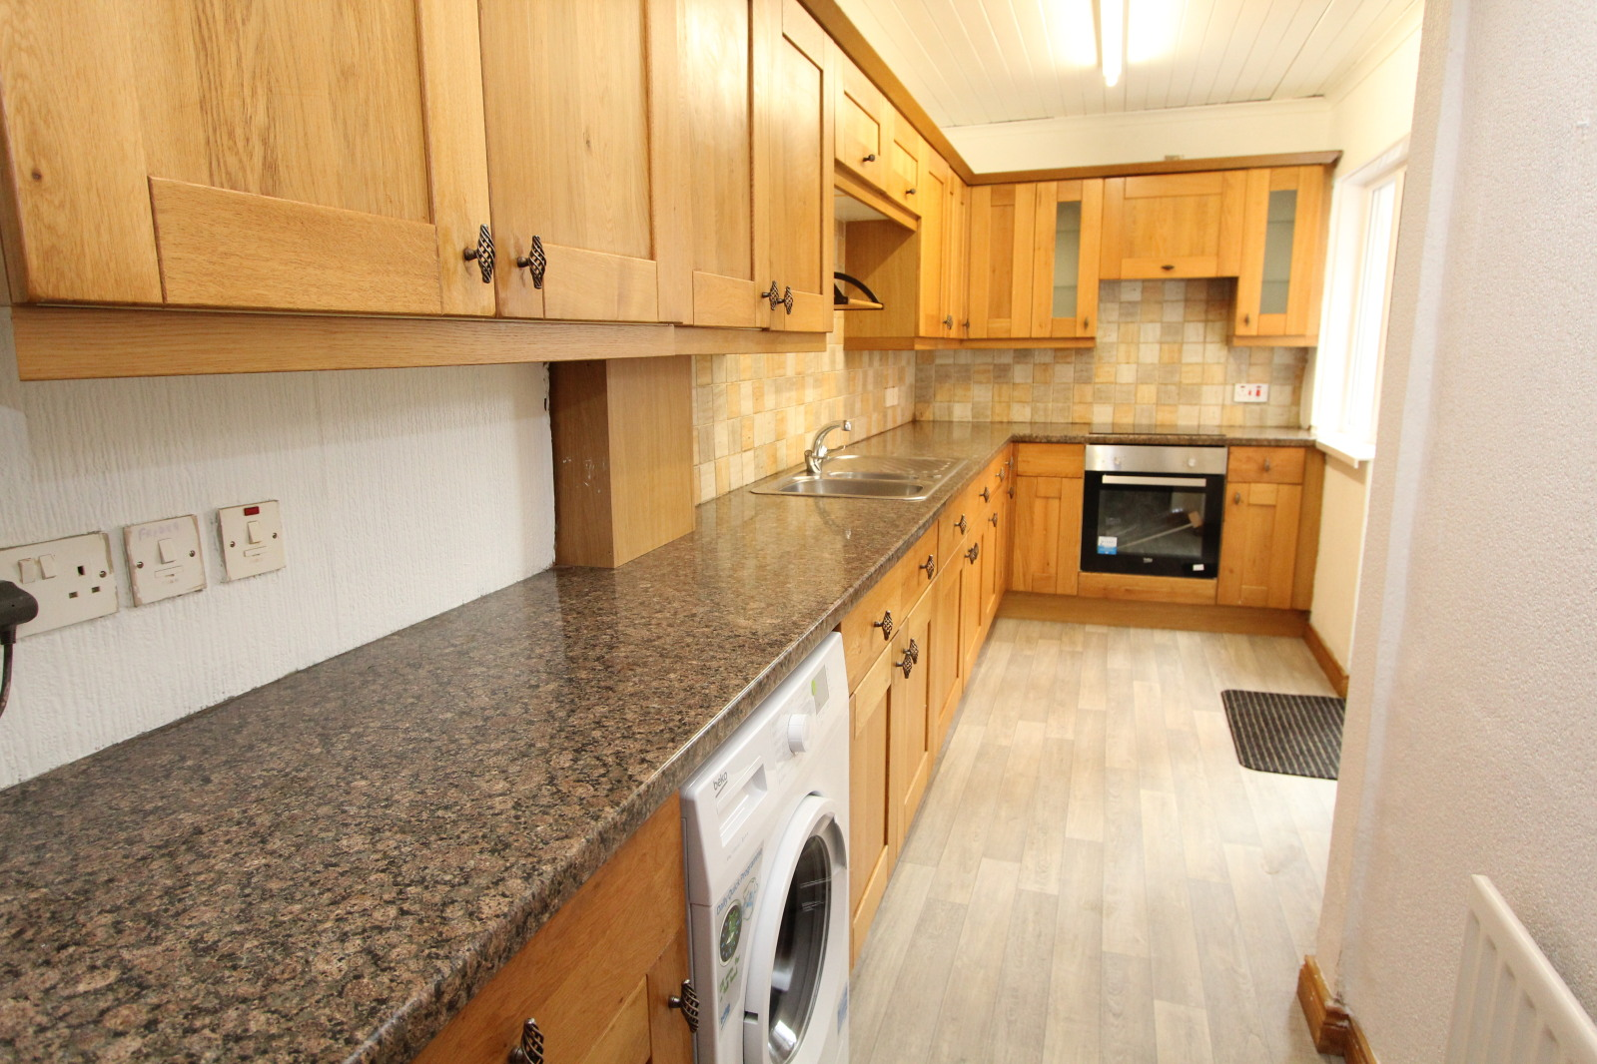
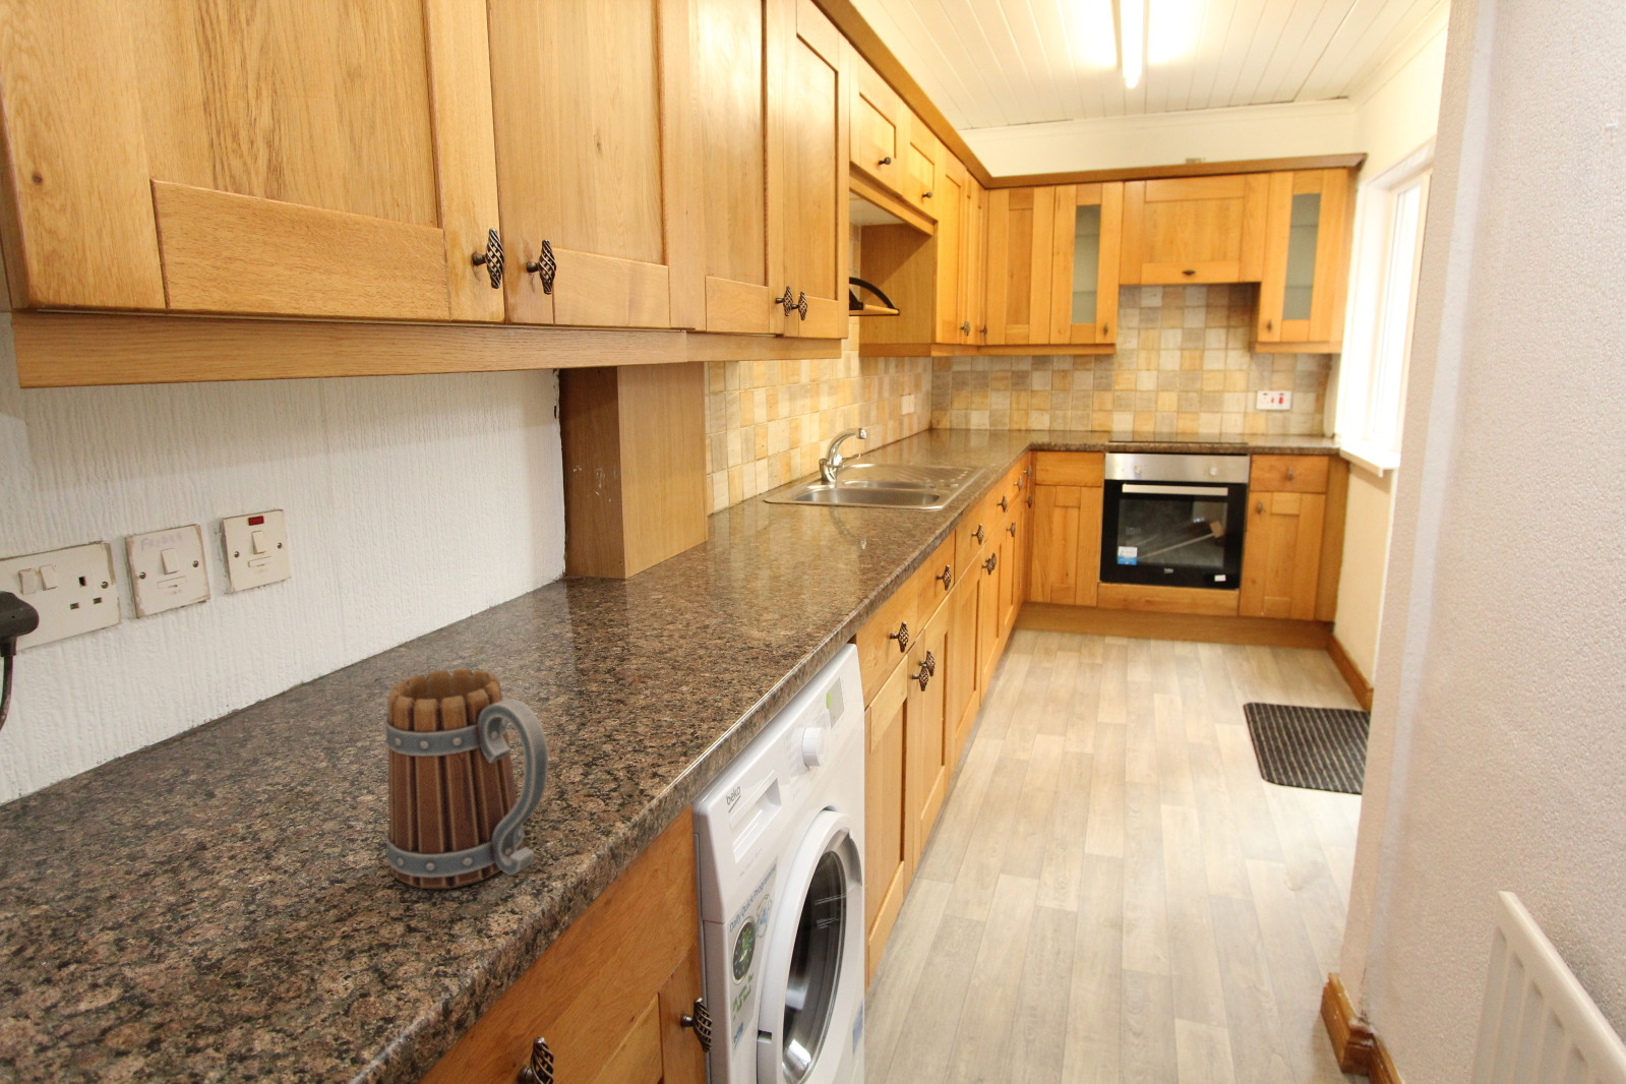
+ mug (473, 779)
